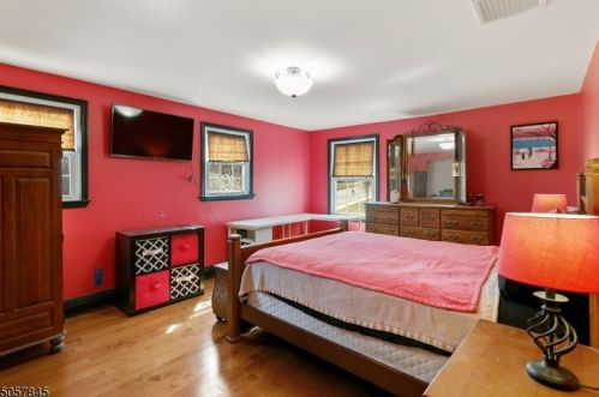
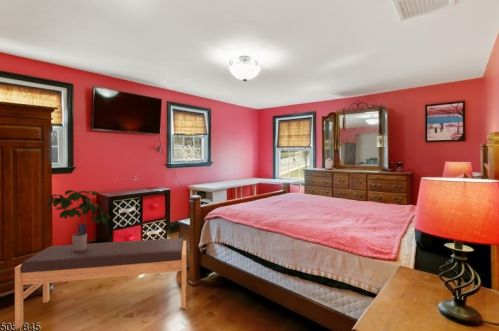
+ potted plant (79, 219)
+ bench (113, 276)
